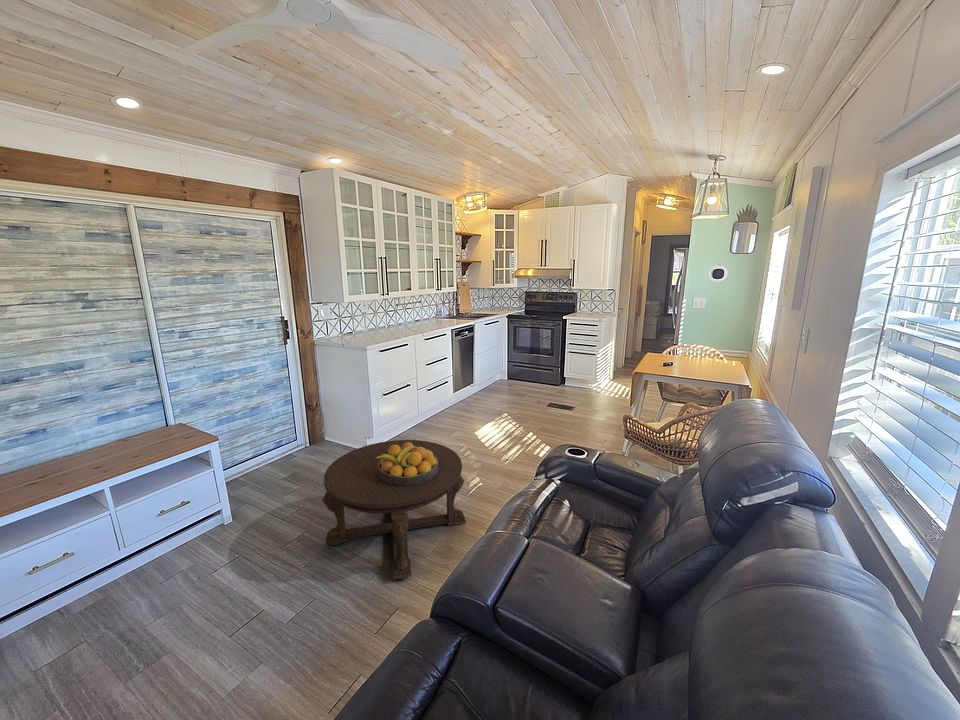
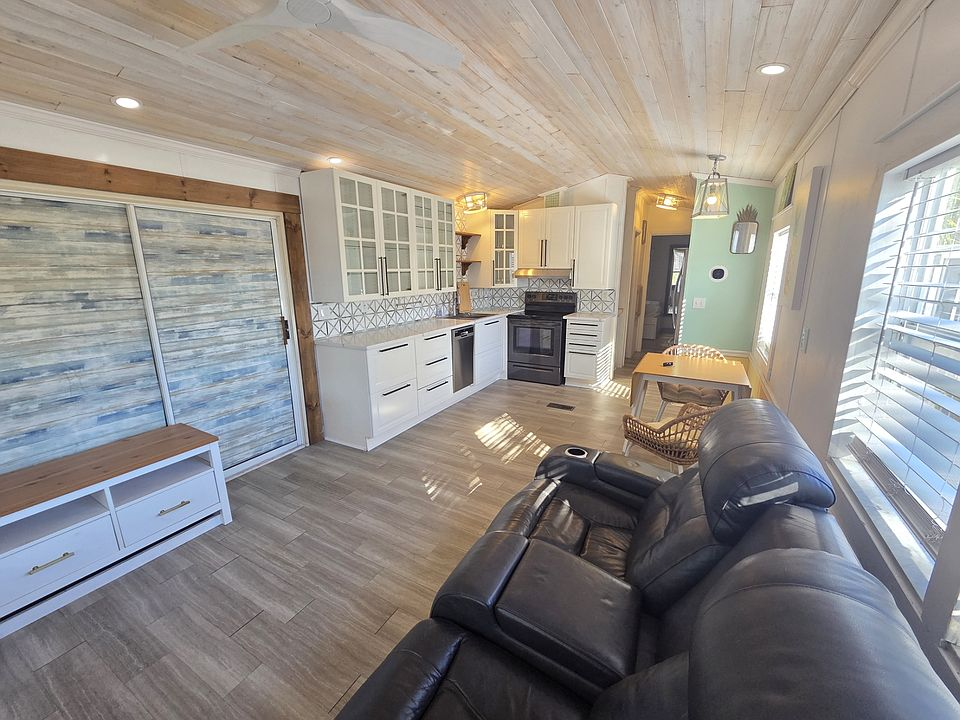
- fruit bowl (408, 458)
- coffee table (396, 499)
